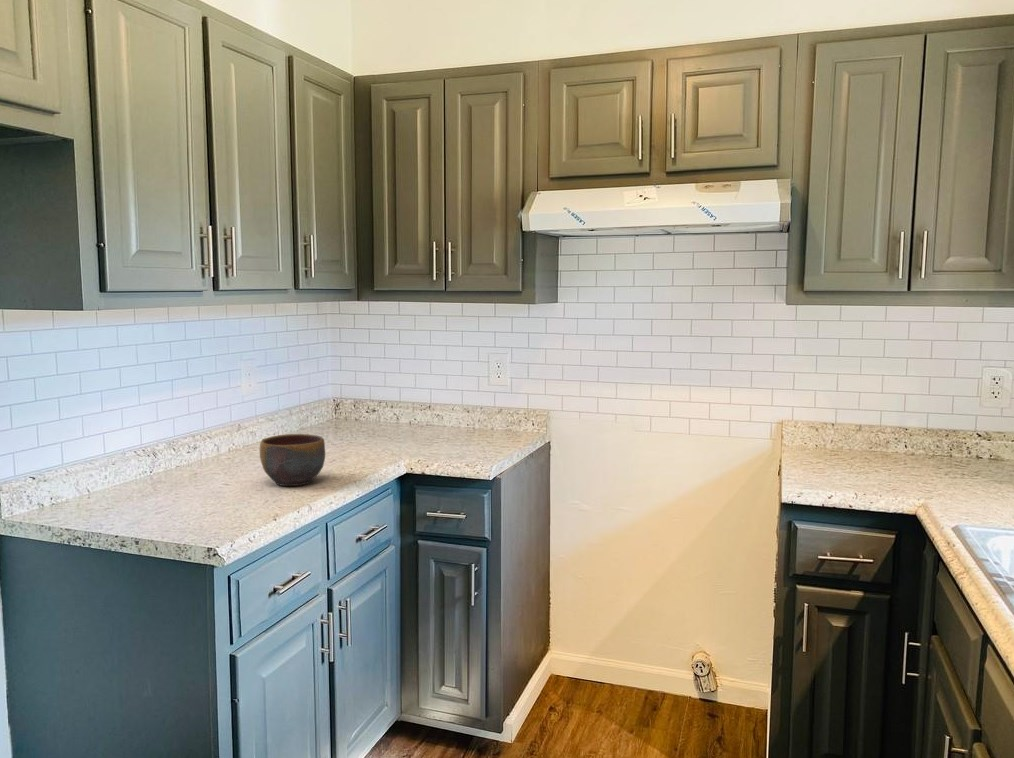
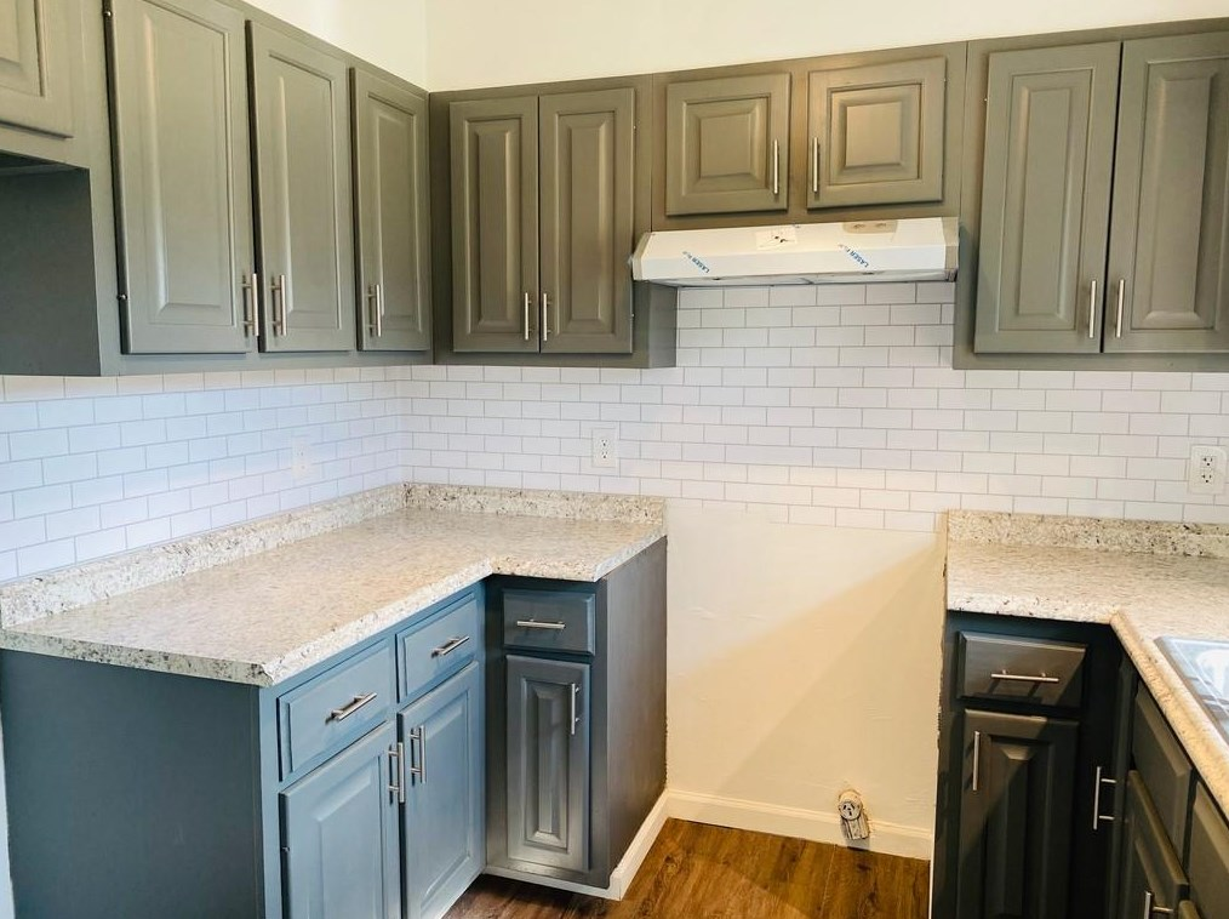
- bowl (293, 460)
